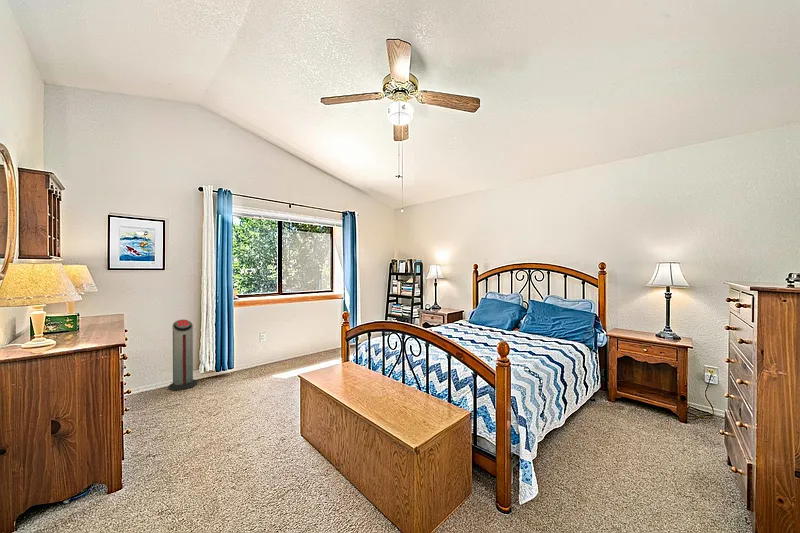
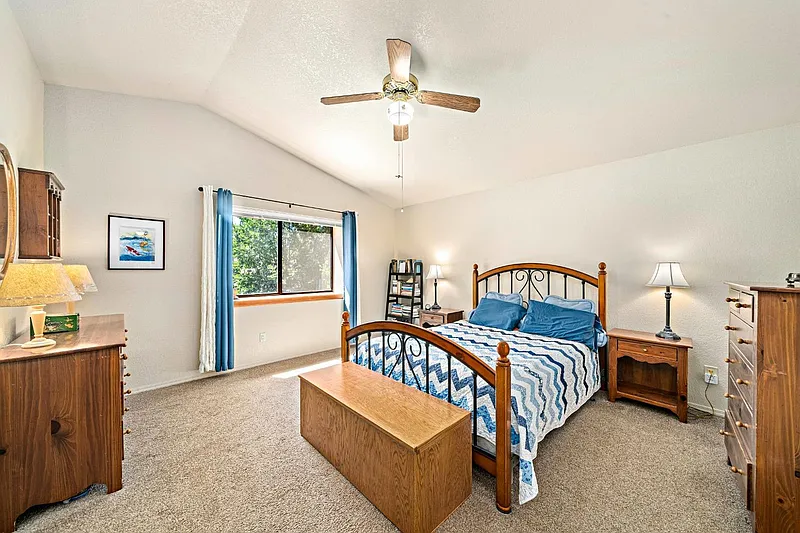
- air purifier (182, 352)
